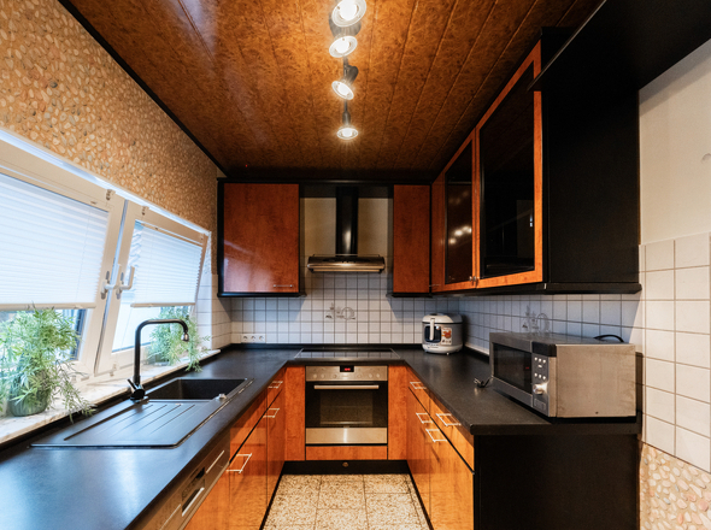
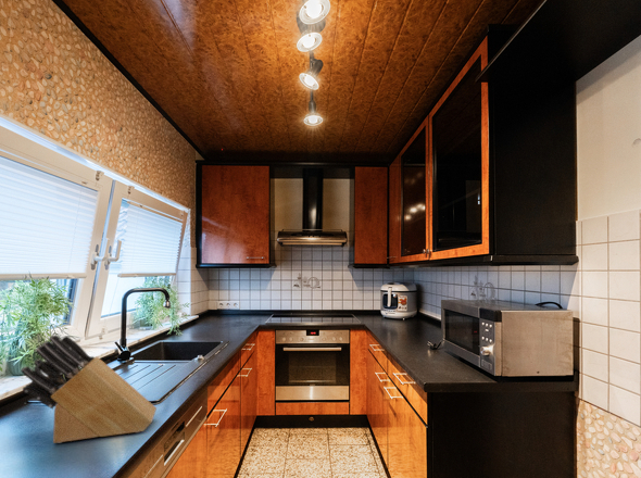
+ knife block (95, 380)
